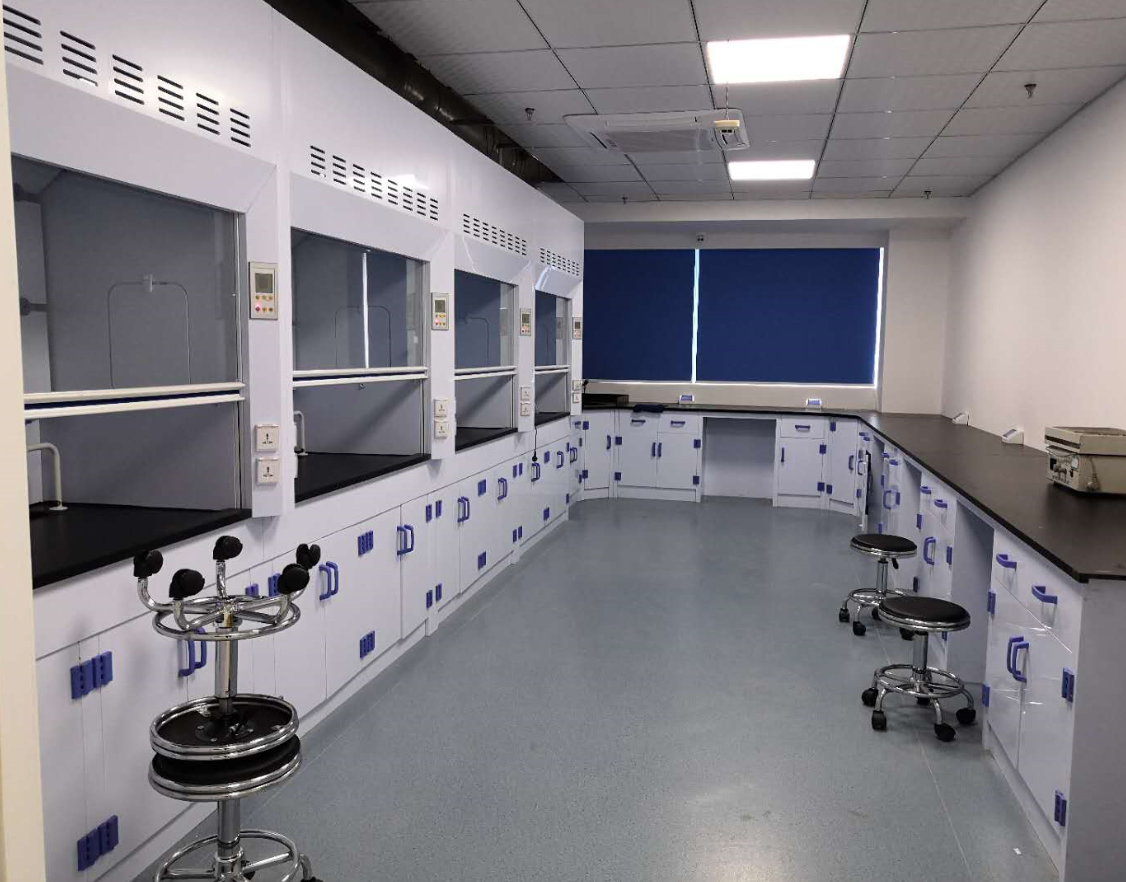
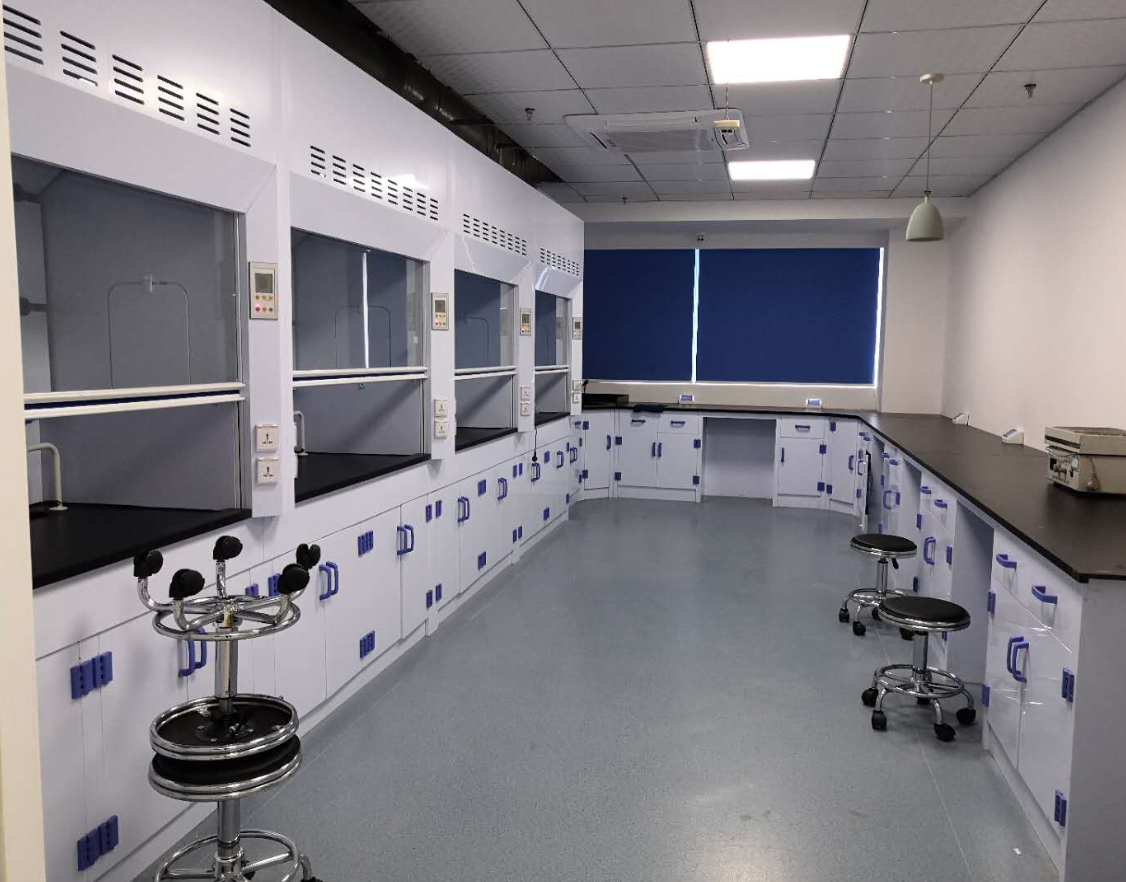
+ light fixture (928, 158)
